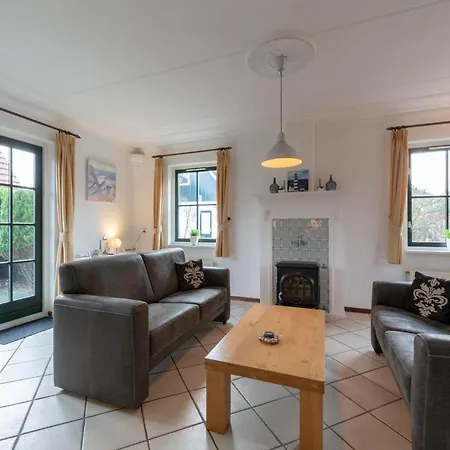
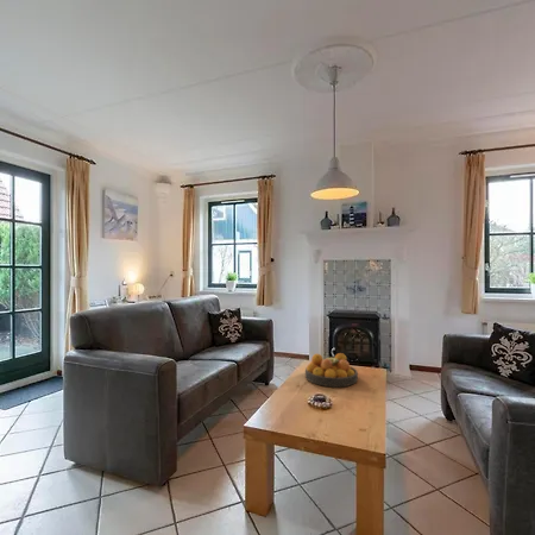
+ fruit bowl (331, 366)
